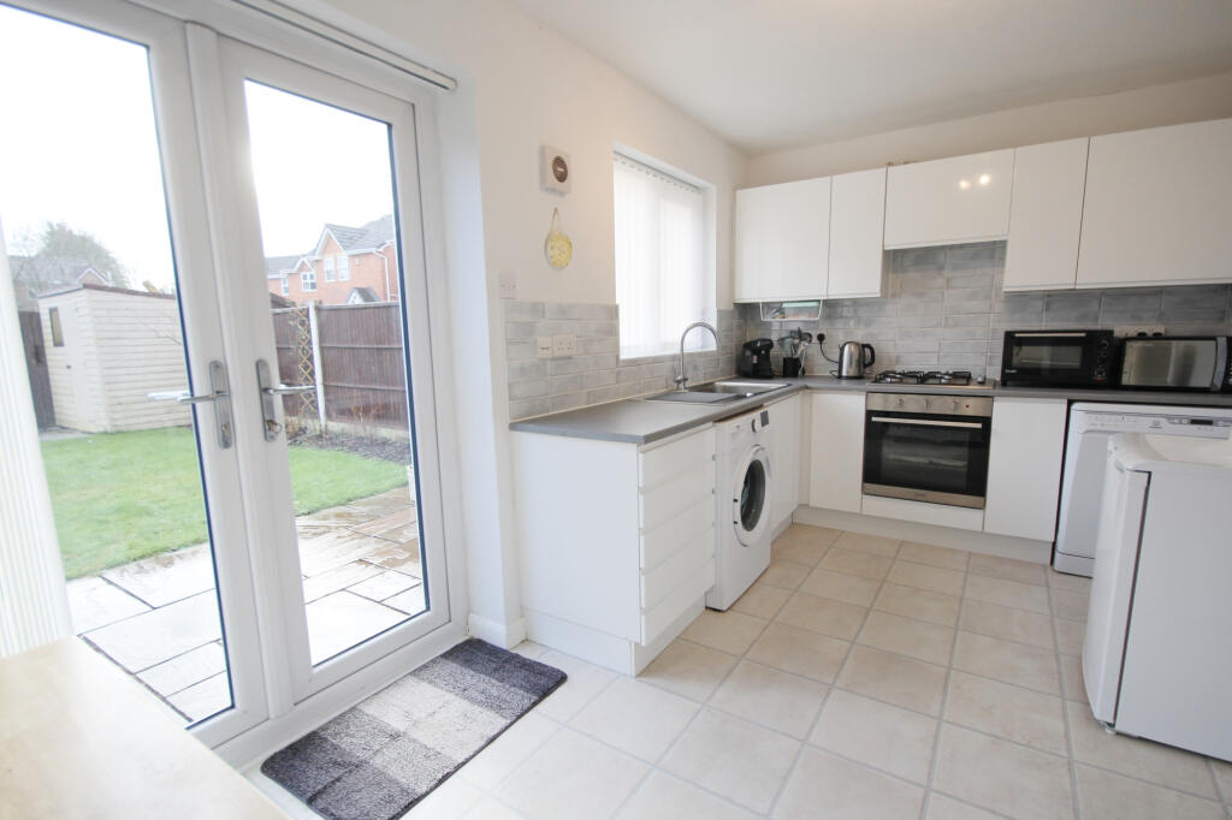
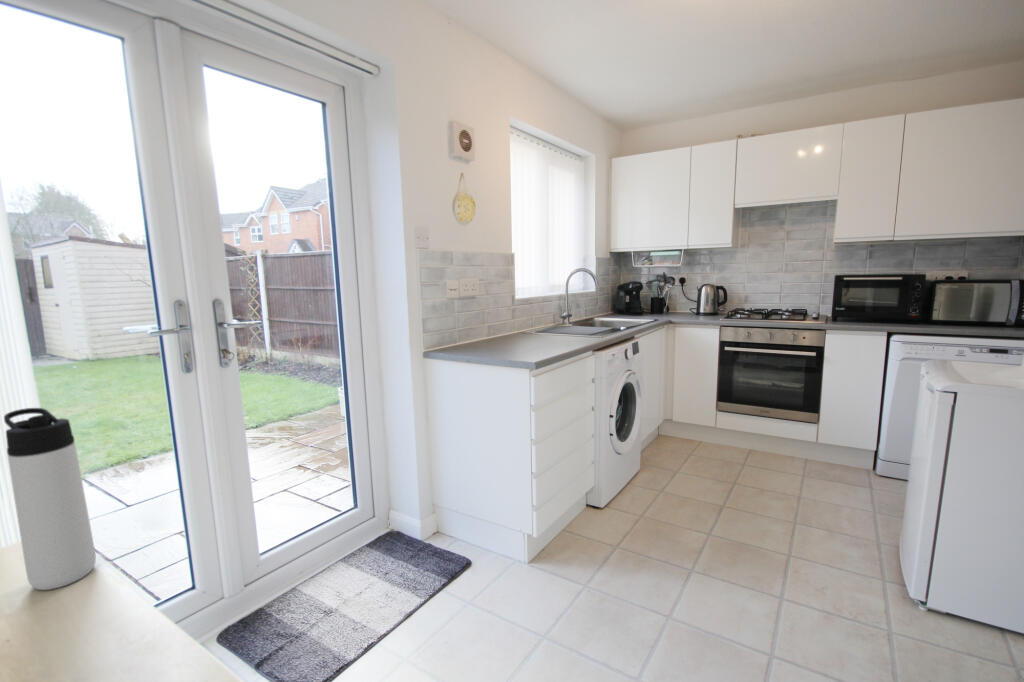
+ thermos bottle (46, 495)
